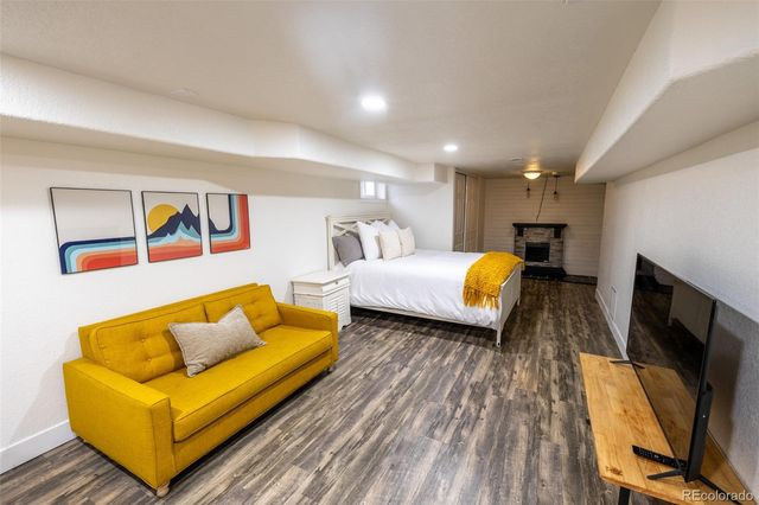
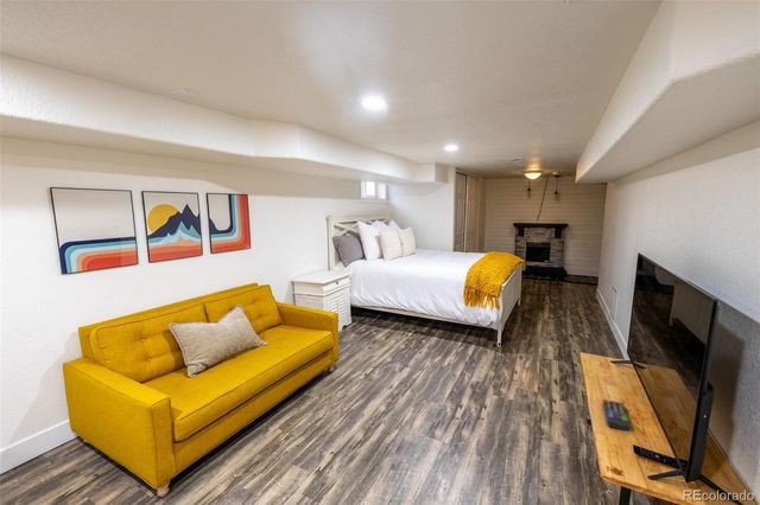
+ remote control (615, 414)
